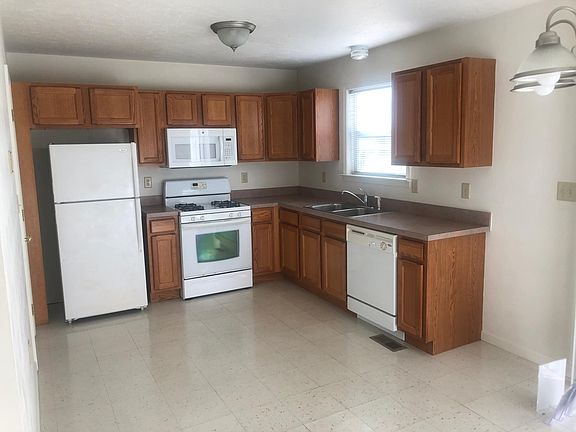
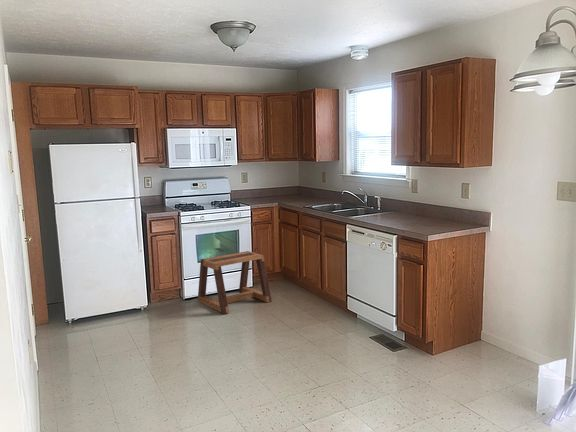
+ stool (240, 279)
